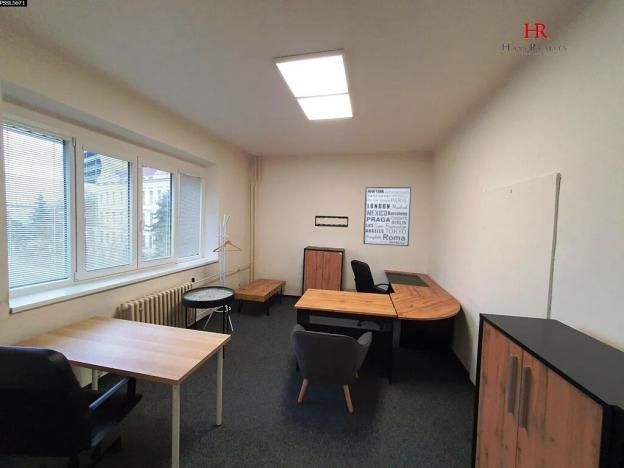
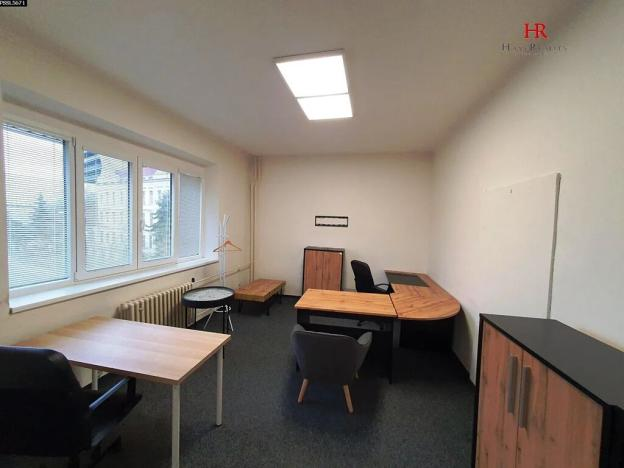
- wall art (386, 216)
